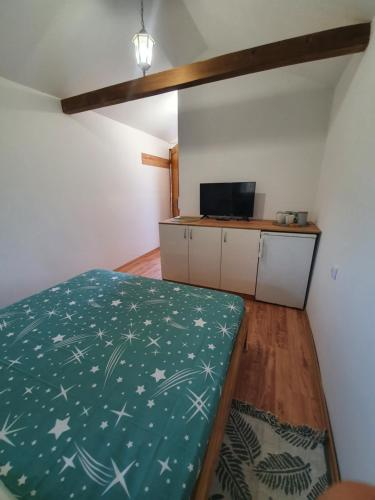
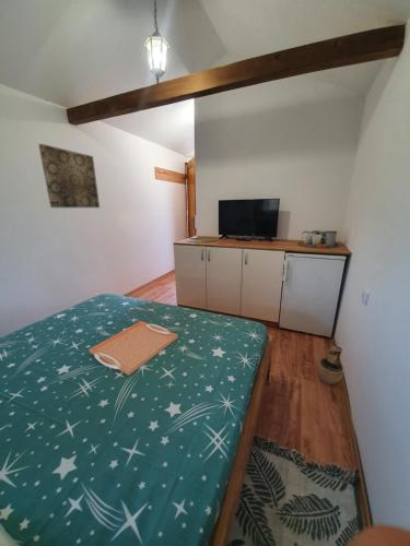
+ ceramic jug (330, 364)
+ wall art (73, 180)
+ serving tray (136, 343)
